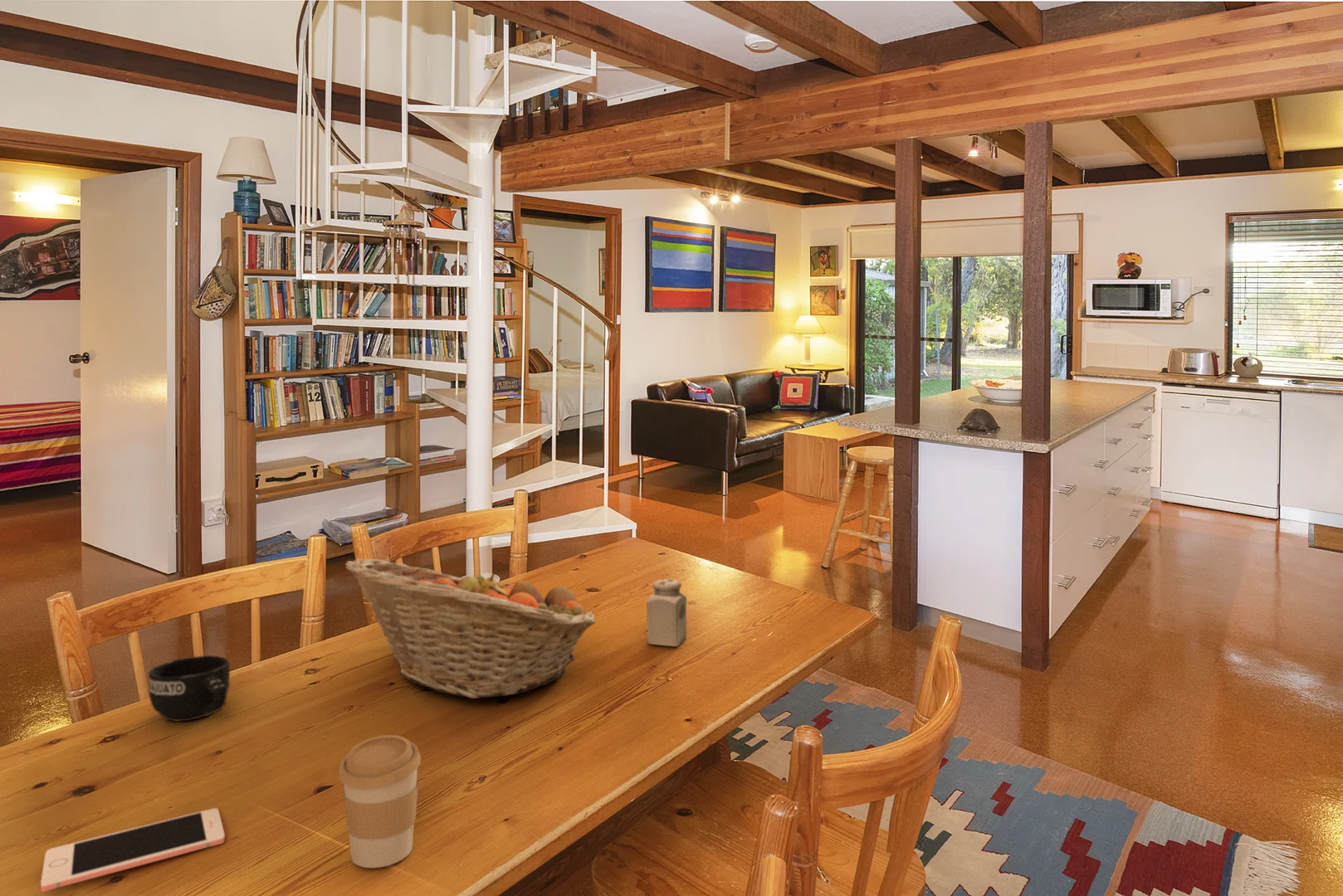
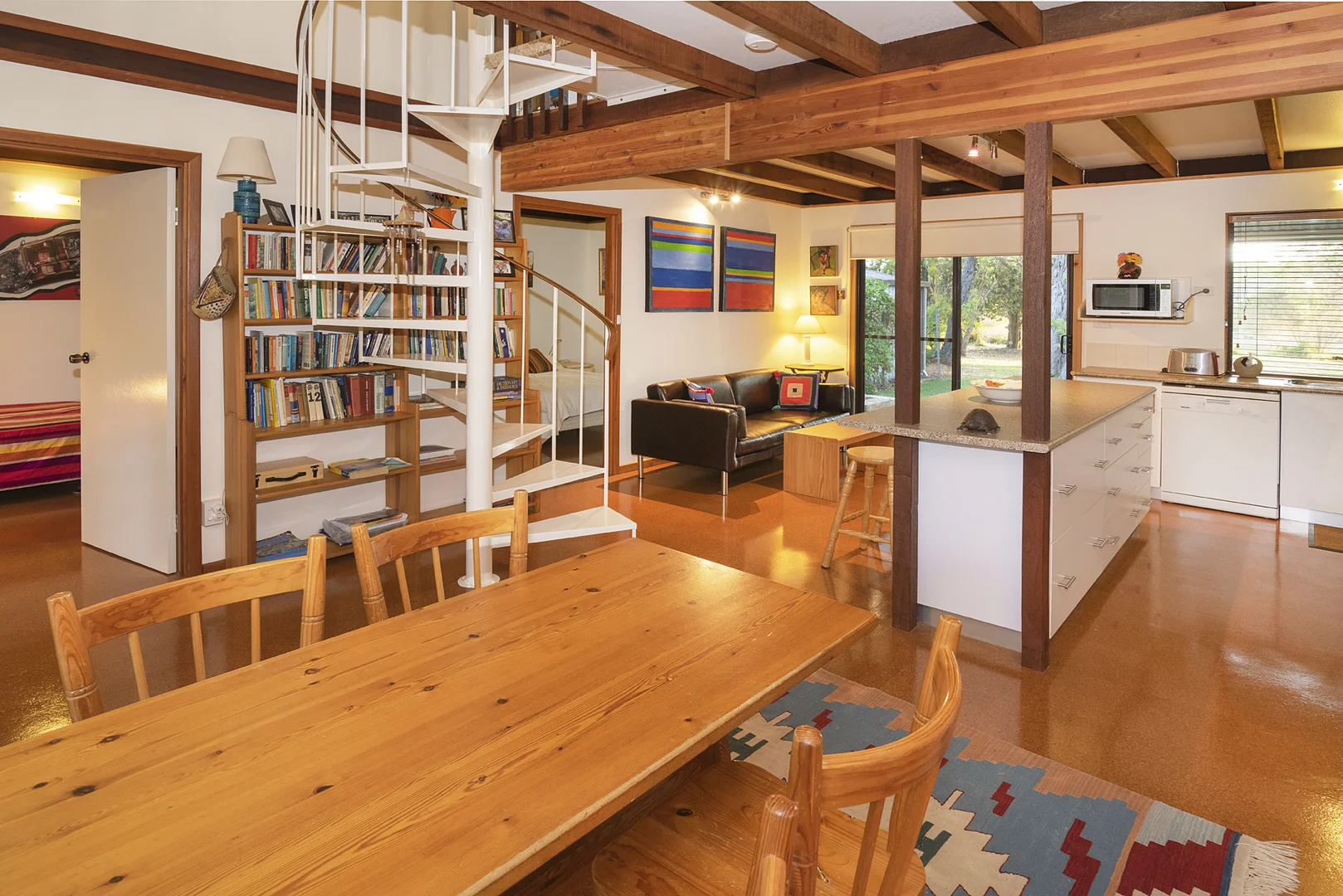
- coffee cup (381, 799)
- cell phone (137, 846)
- salt shaker (667, 611)
- fruit basket (471, 611)
- mug (194, 691)
